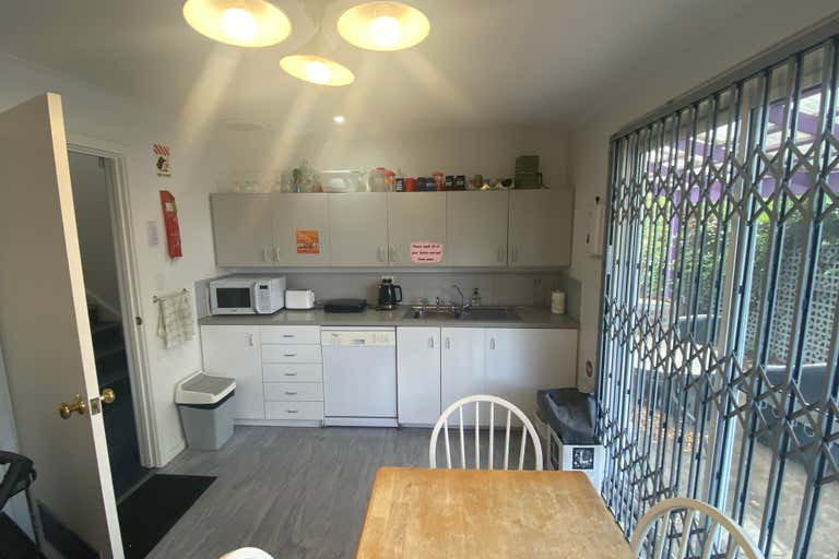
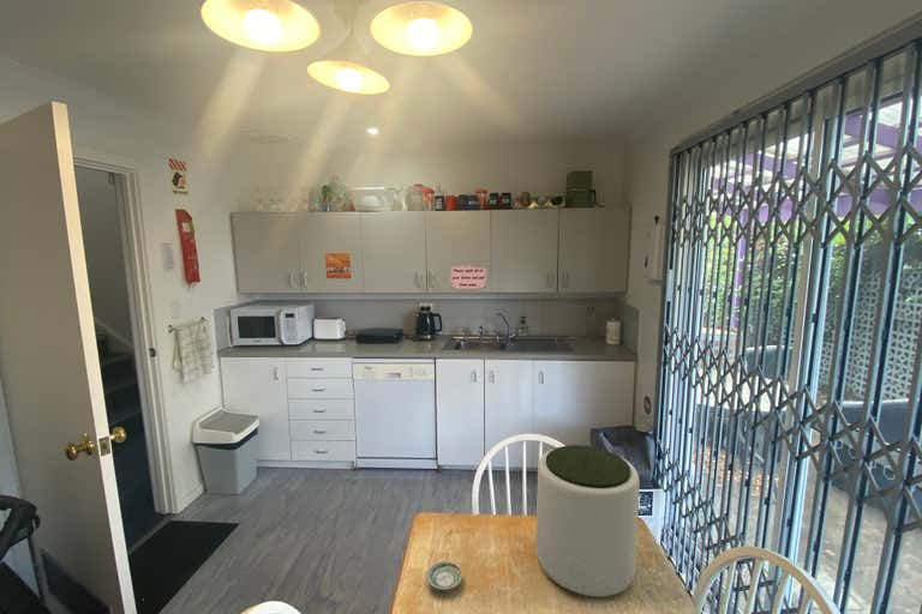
+ saucer (444, 577)
+ plant pot (585, 513)
